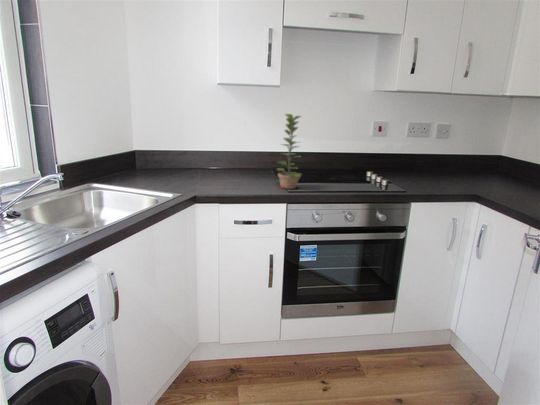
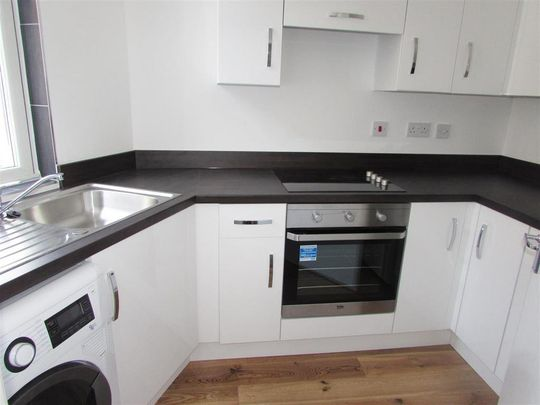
- plant (289, 151)
